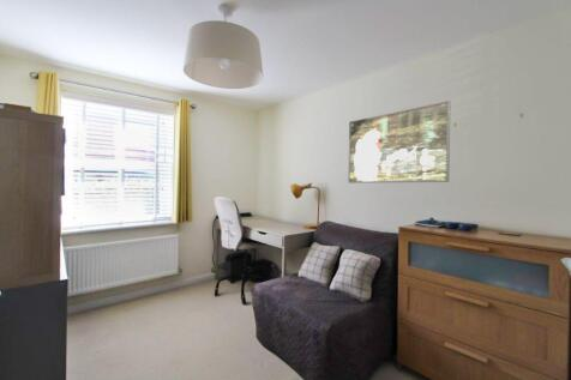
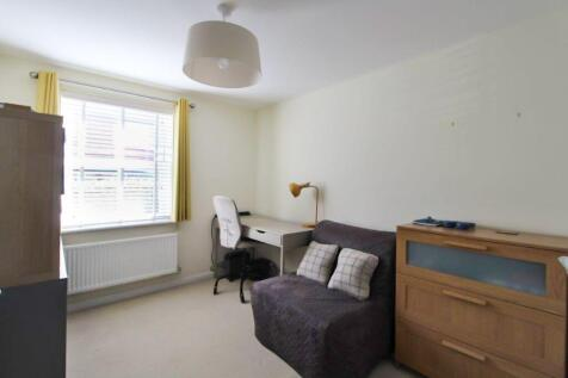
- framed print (391, 147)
